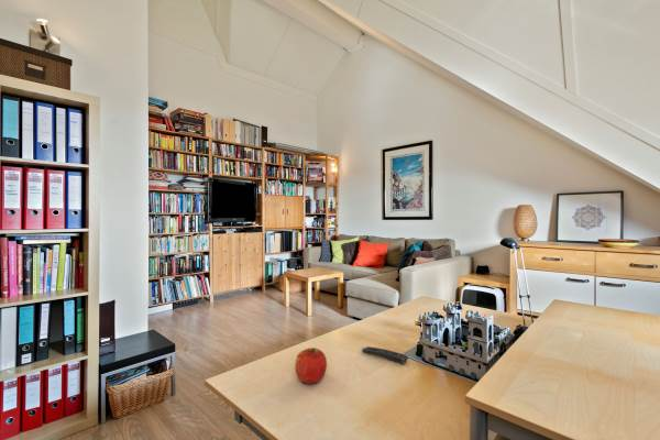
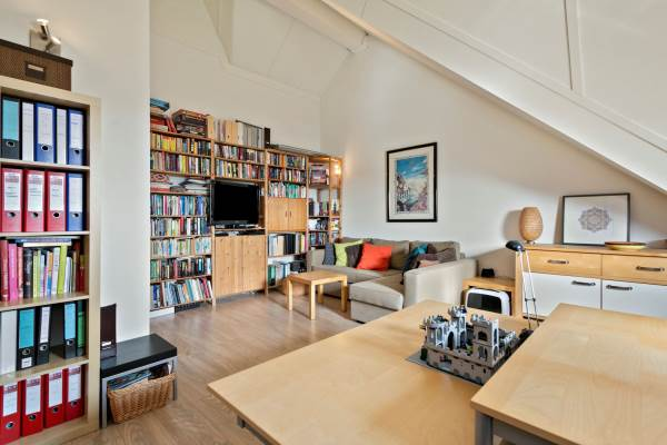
- remote control (383, 353)
- apple (310, 363)
